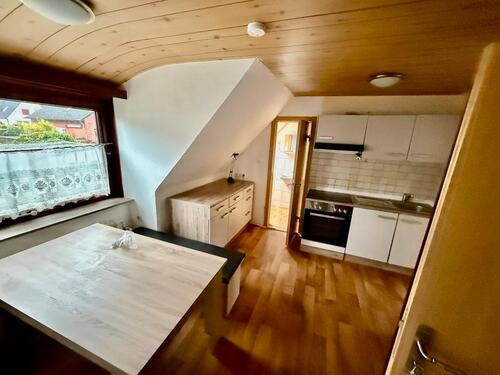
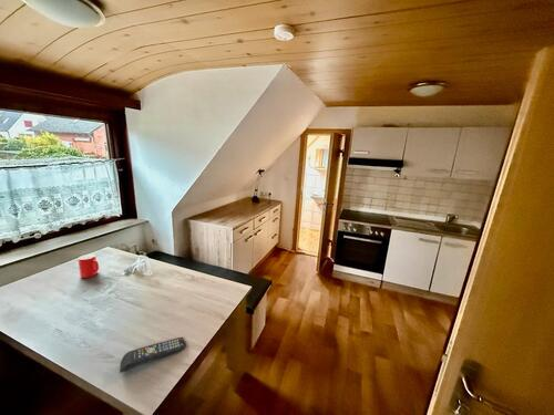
+ cup (89, 266)
+ remote control (154, 352)
